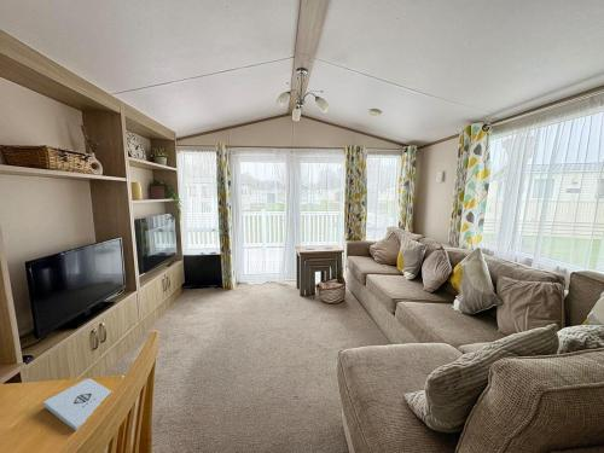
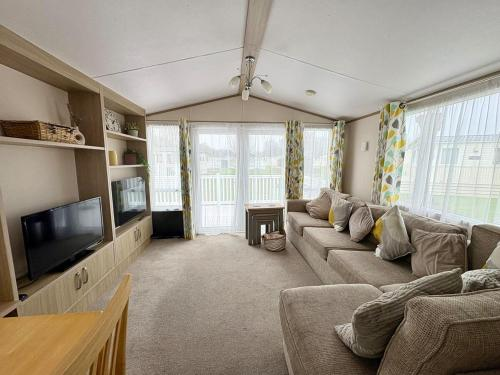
- notepad (83, 401)
